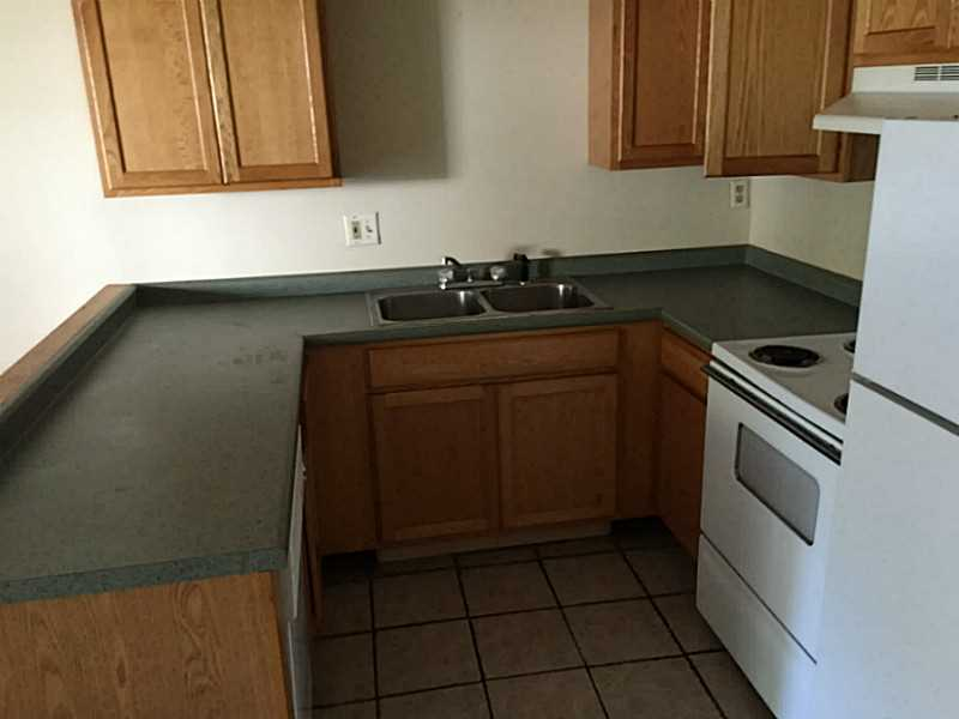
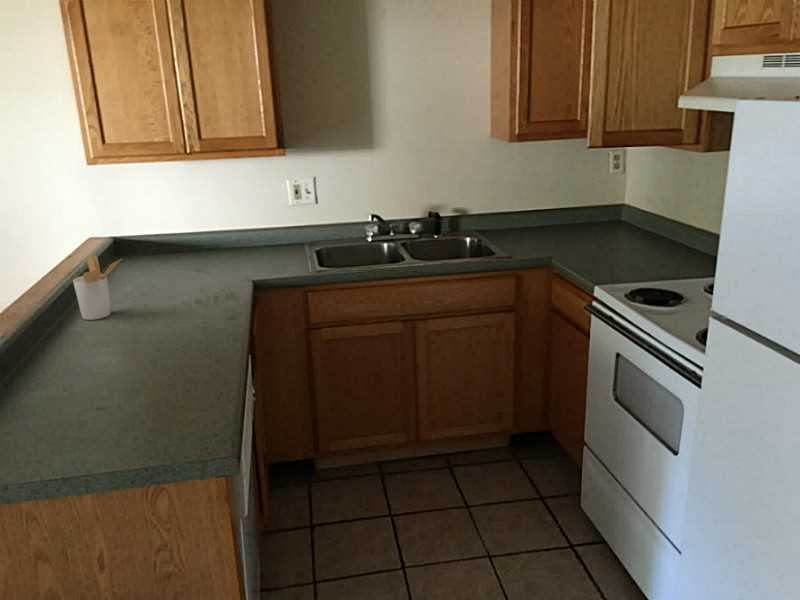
+ utensil holder (100, 287)
